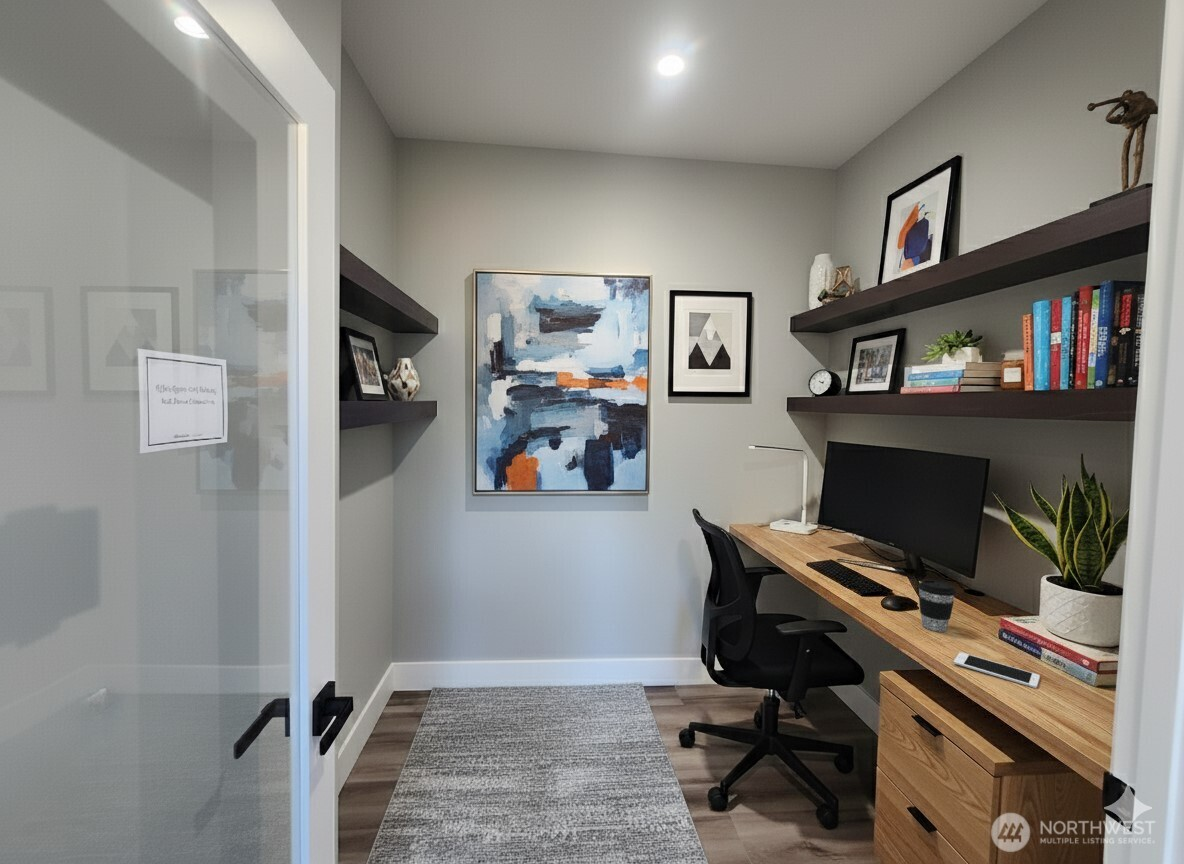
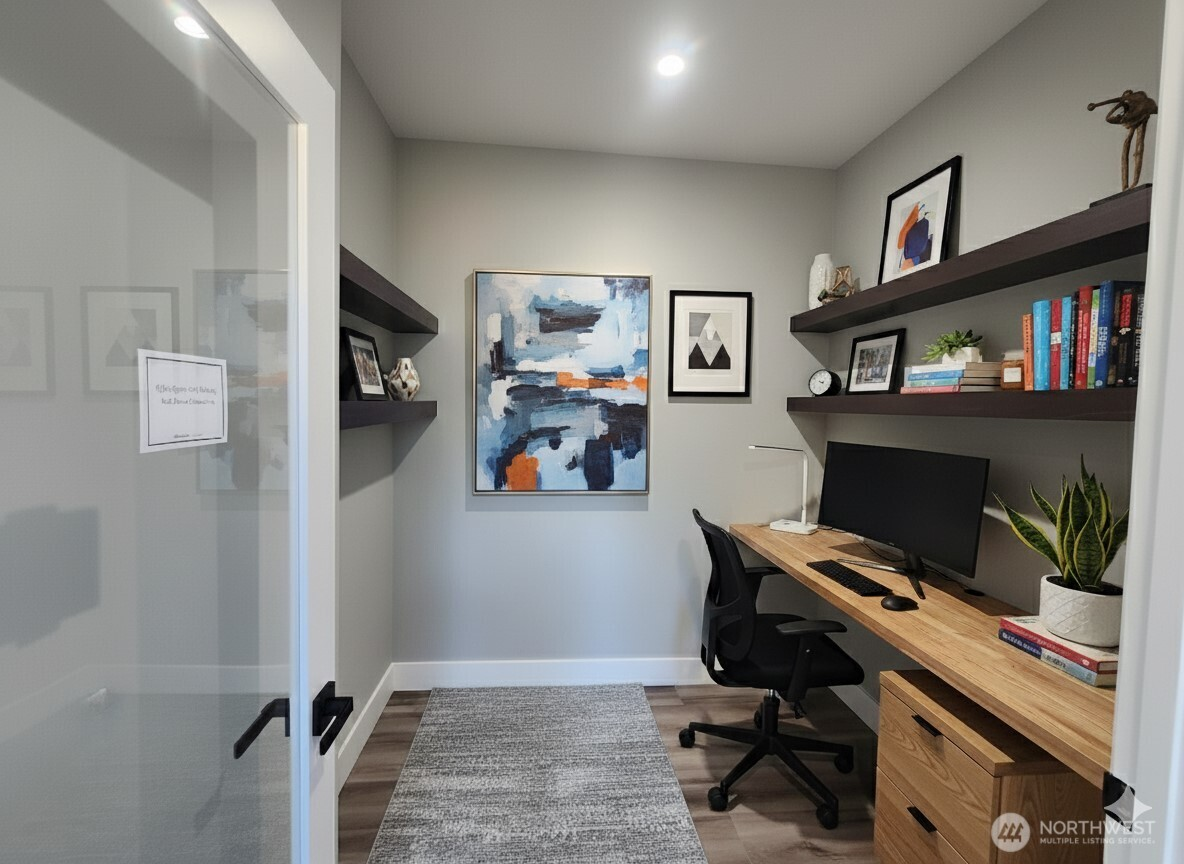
- coffee cup (935, 605)
- cell phone (995, 669)
